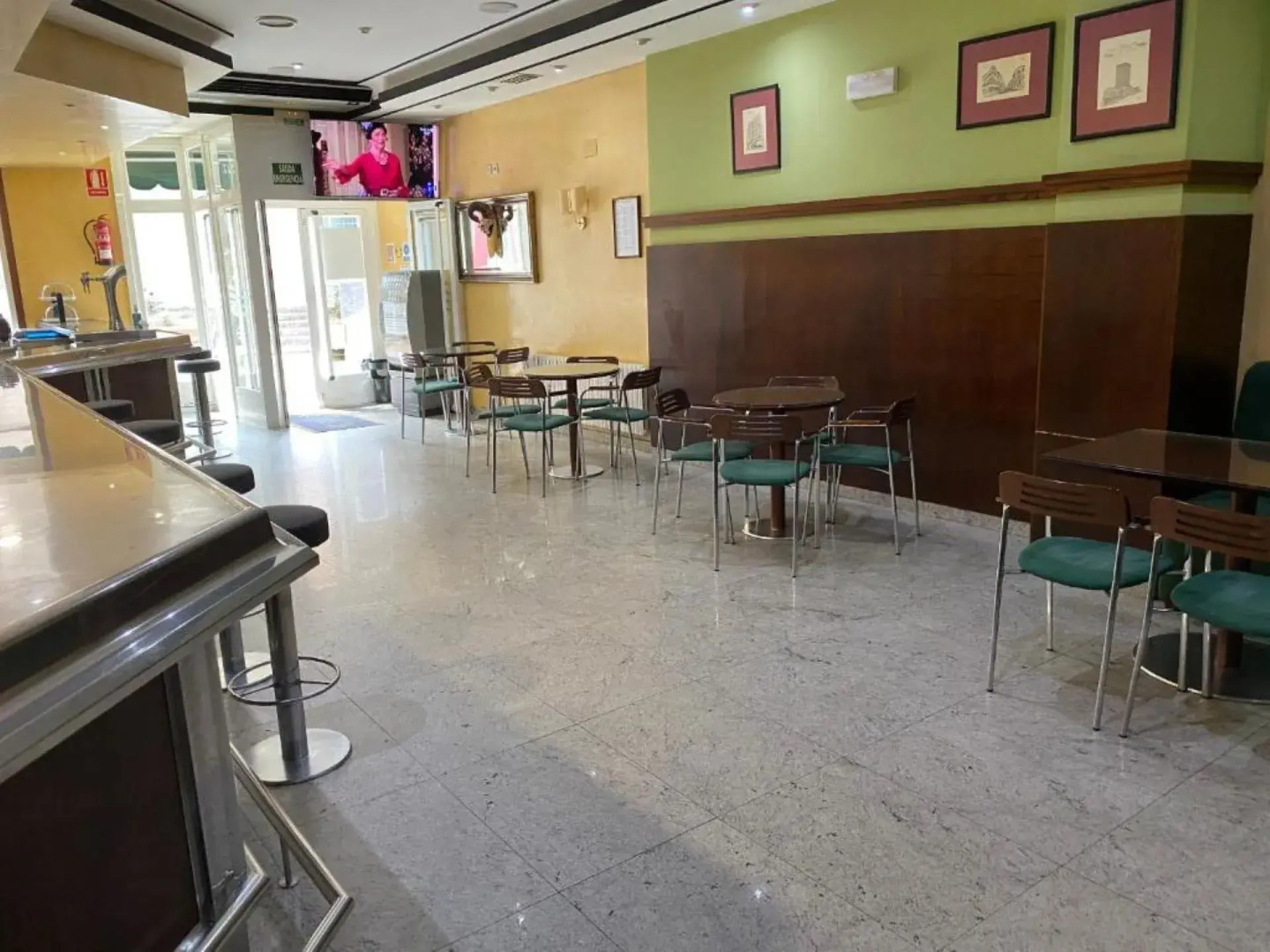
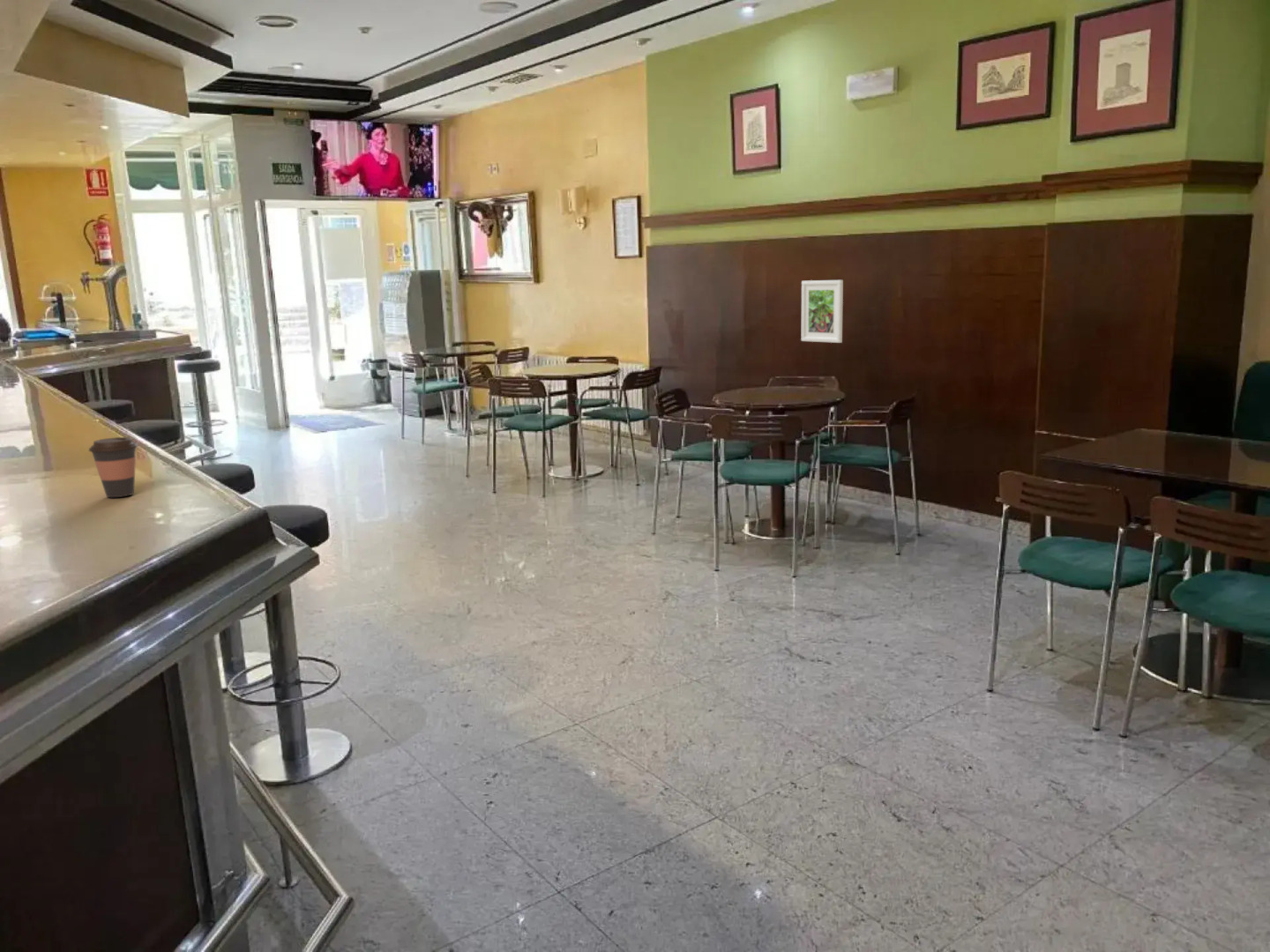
+ coffee cup (116, 467)
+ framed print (821, 311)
